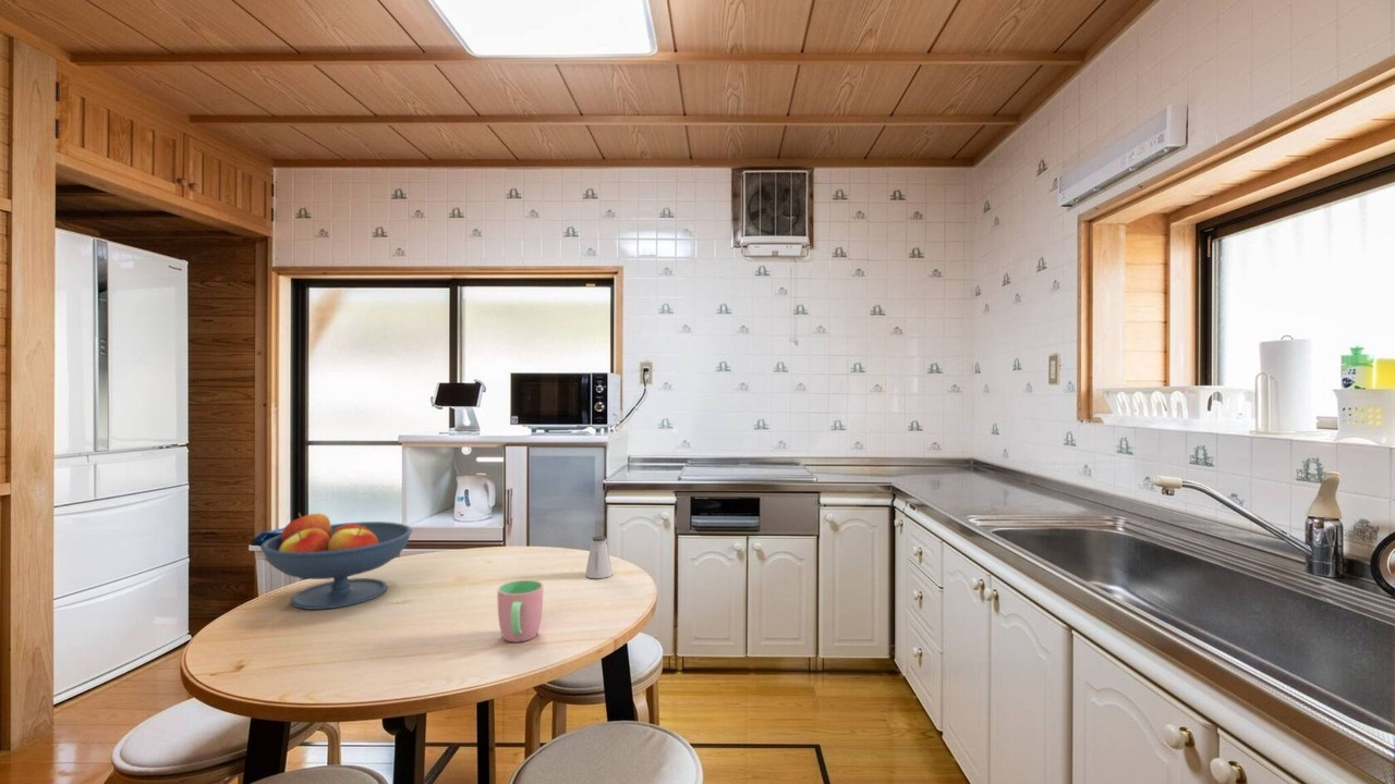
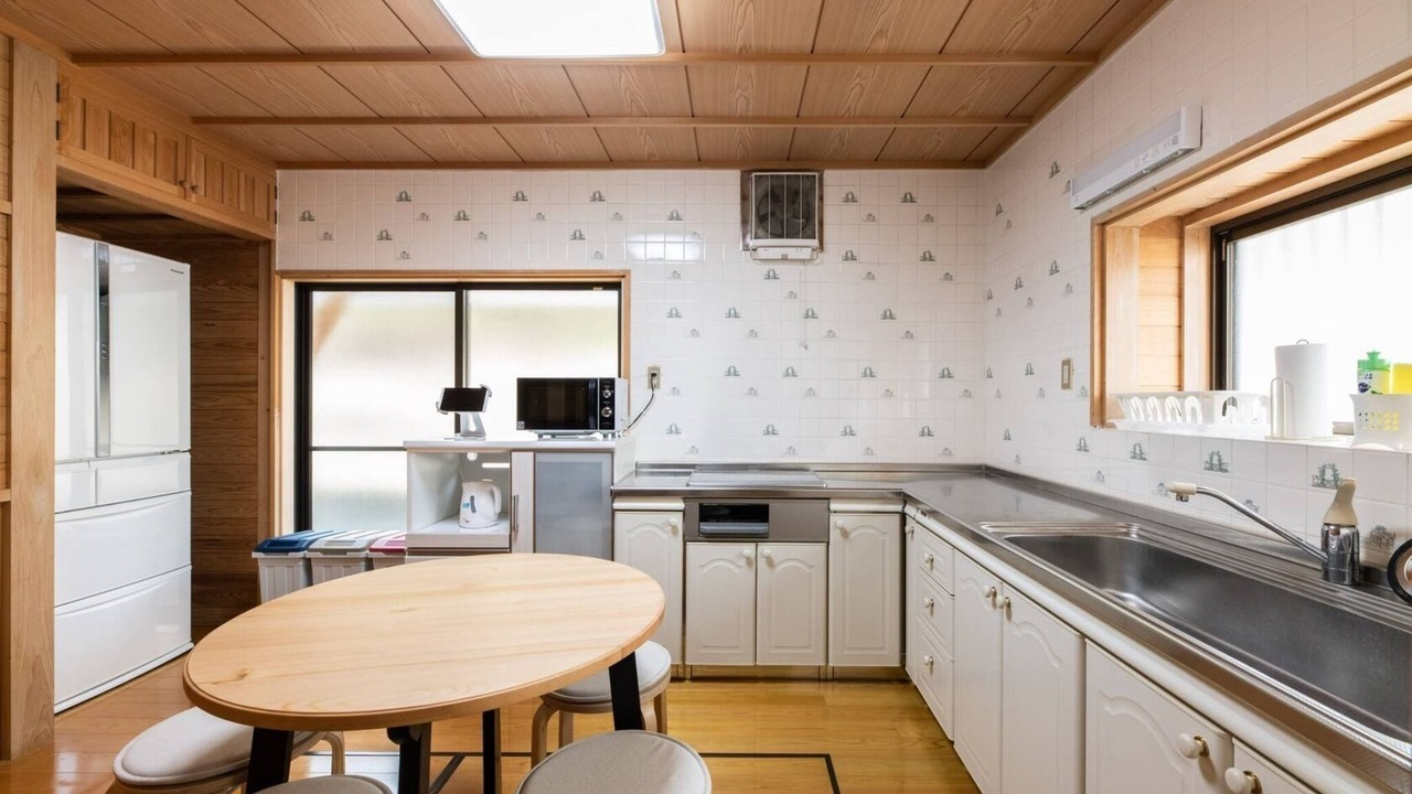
- saltshaker (598, 555)
- fruit bowl (340, 554)
- cup (519, 613)
